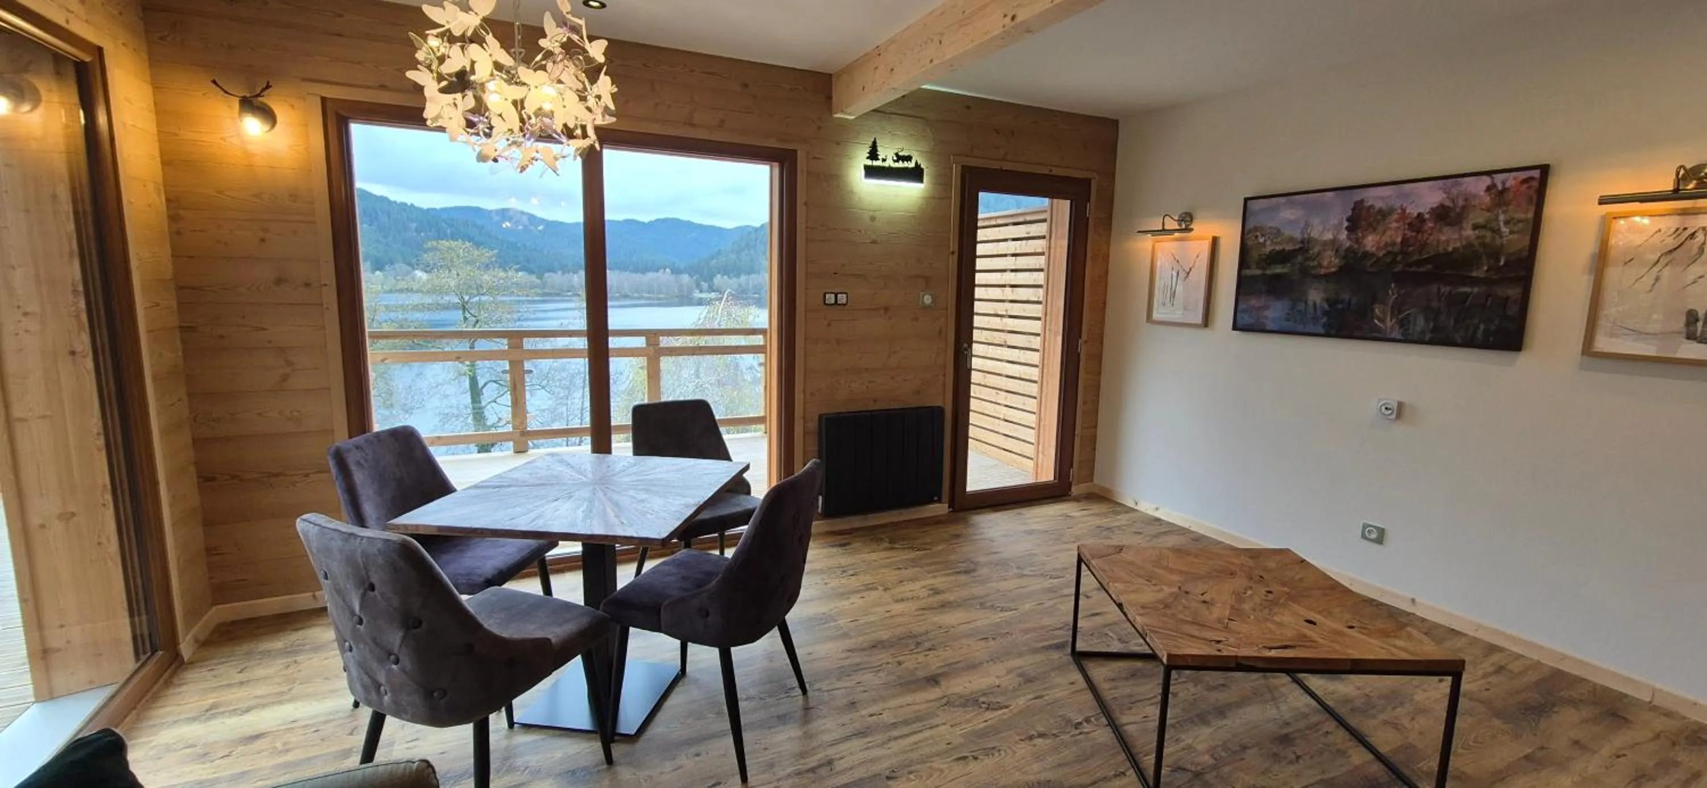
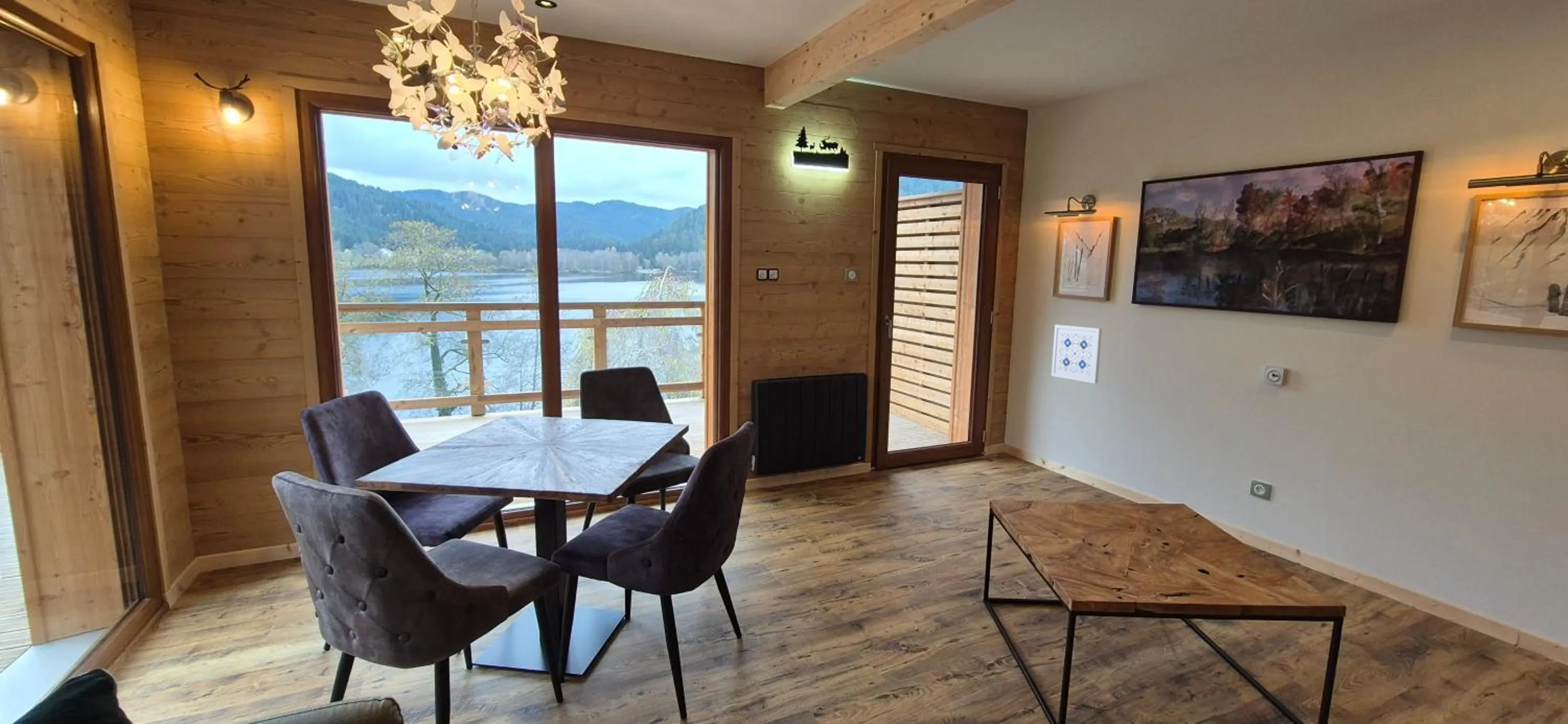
+ wall art (1076, 353)
